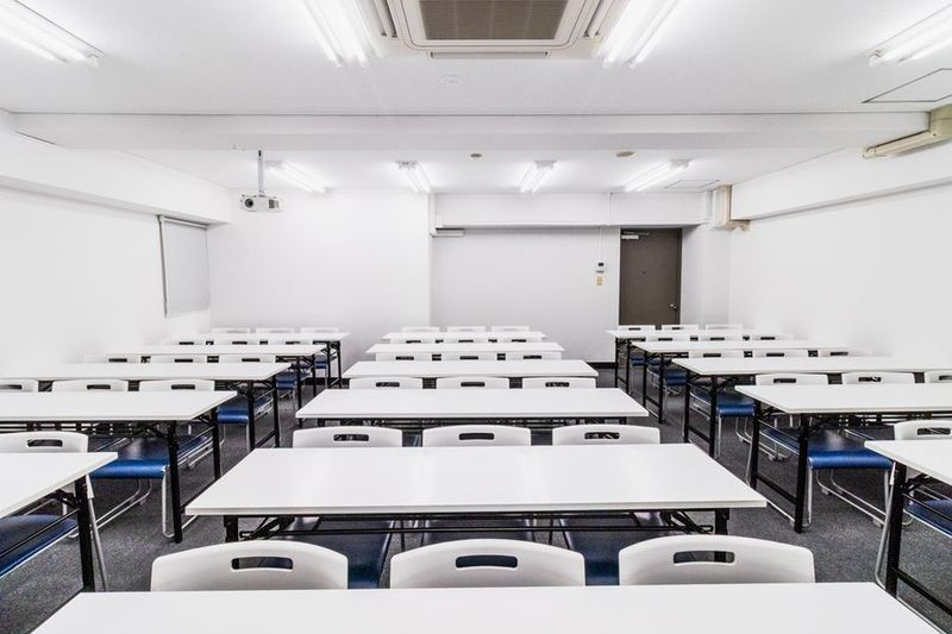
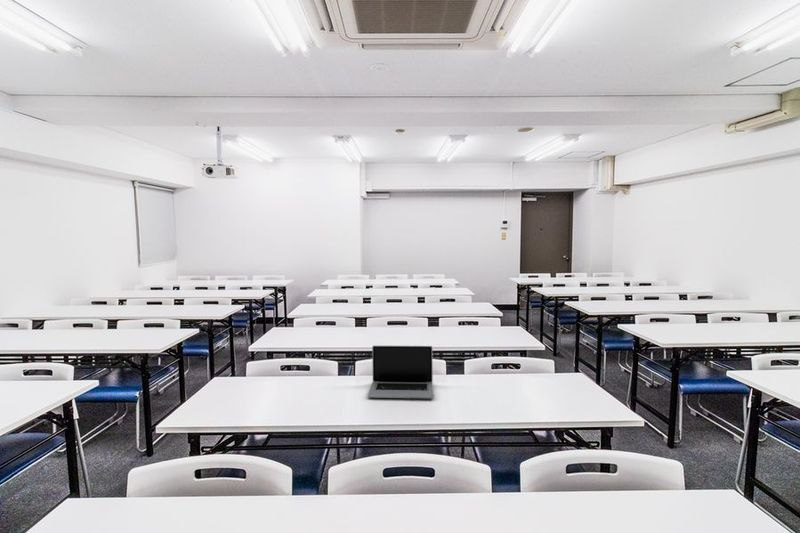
+ laptop (401, 370)
